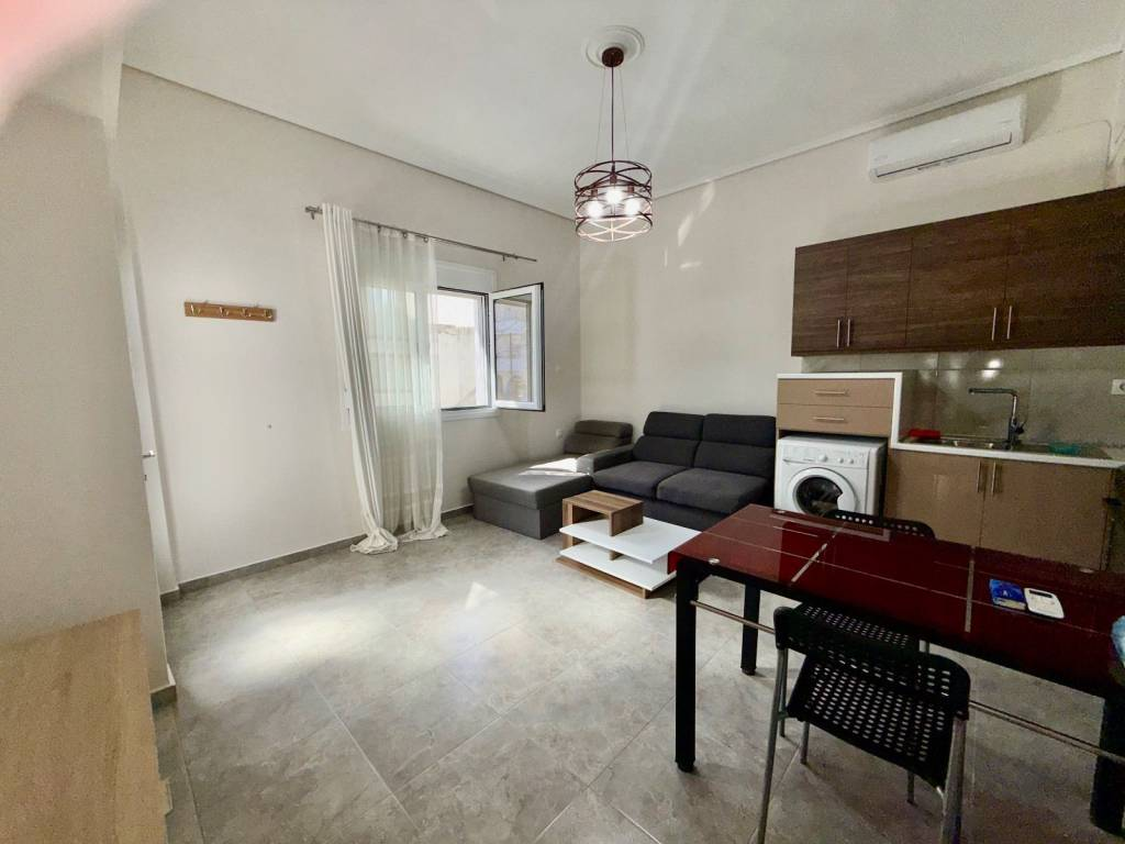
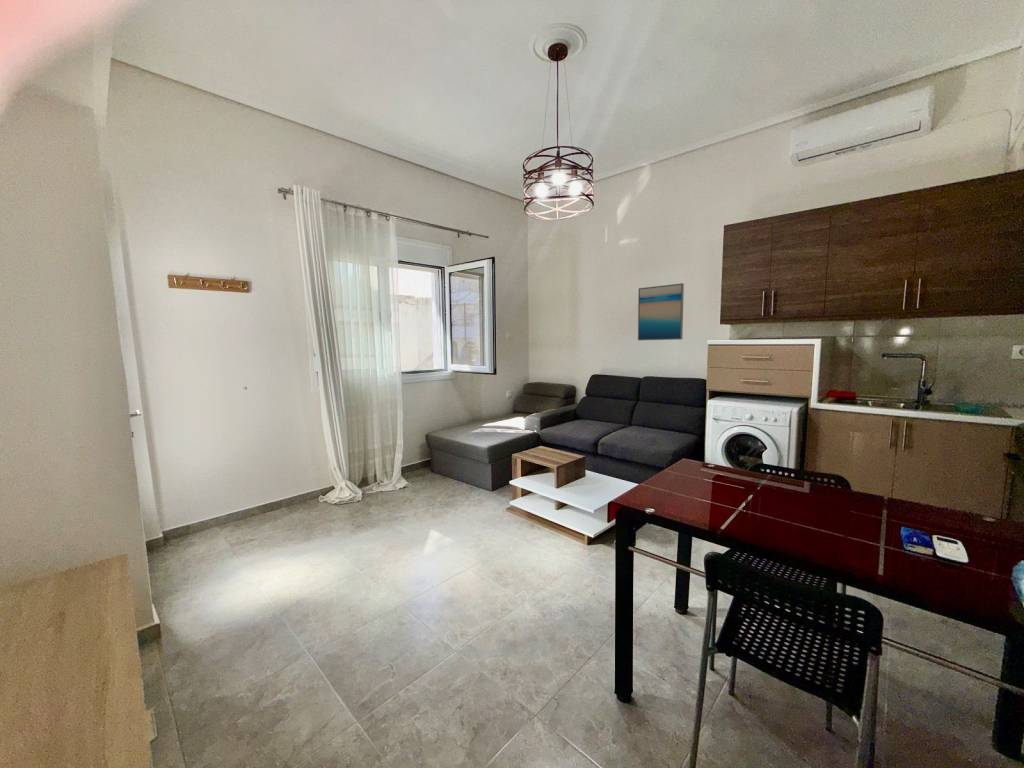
+ wall art (659, 313)
